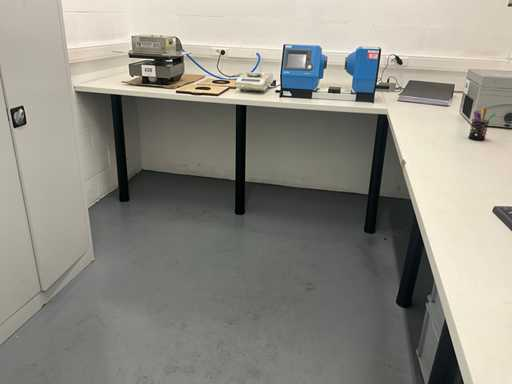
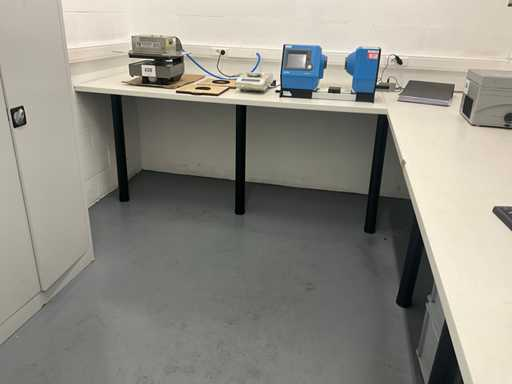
- pen holder (482, 123)
